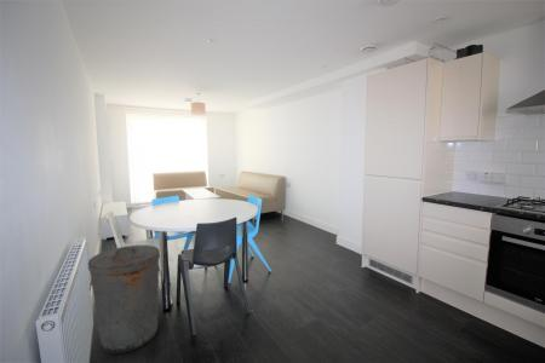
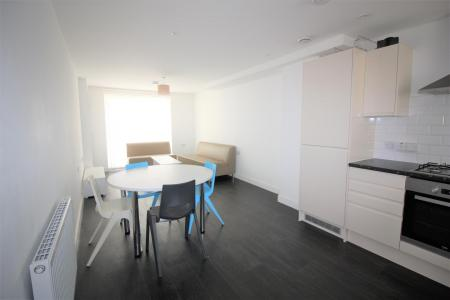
- trash can (127, 292)
